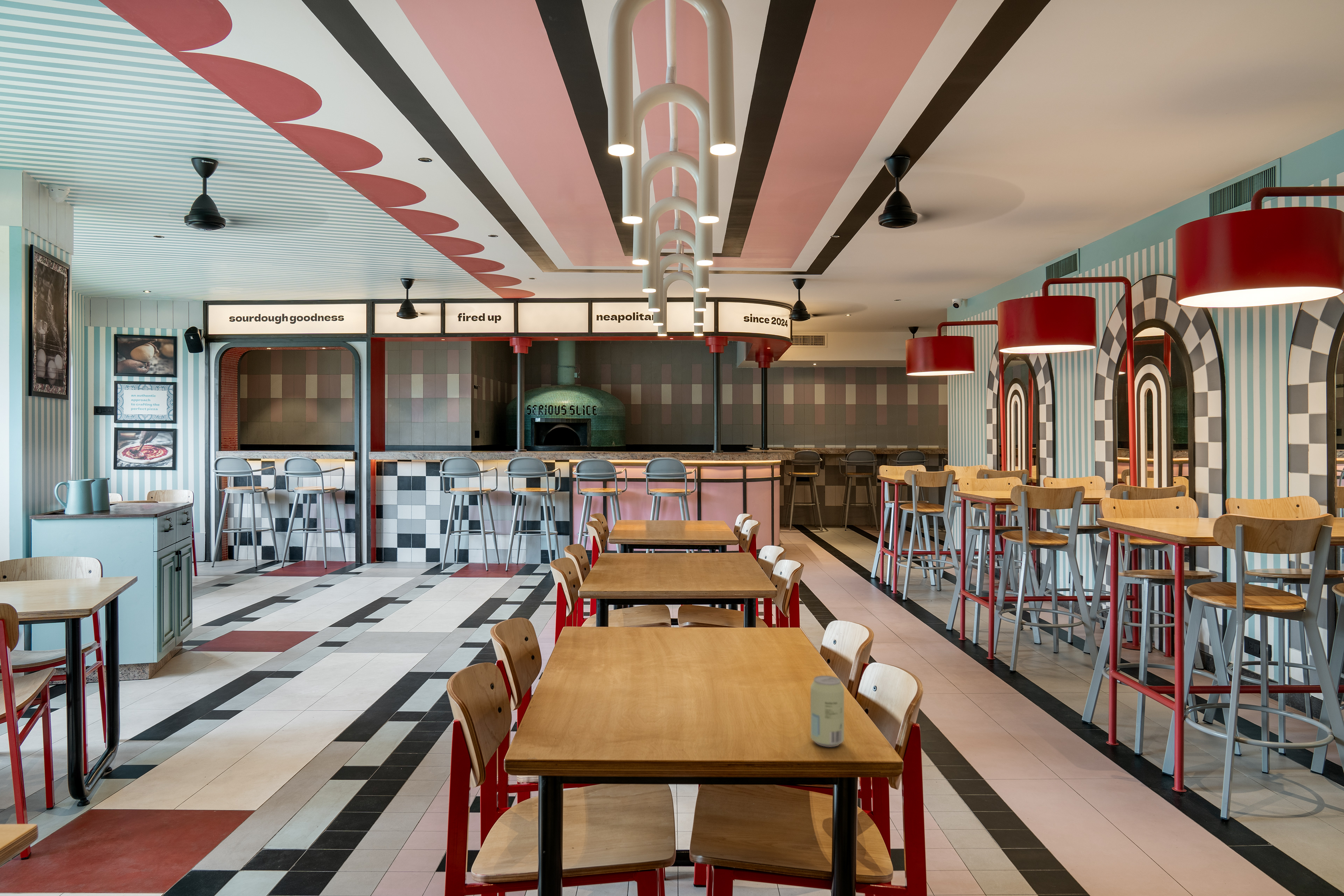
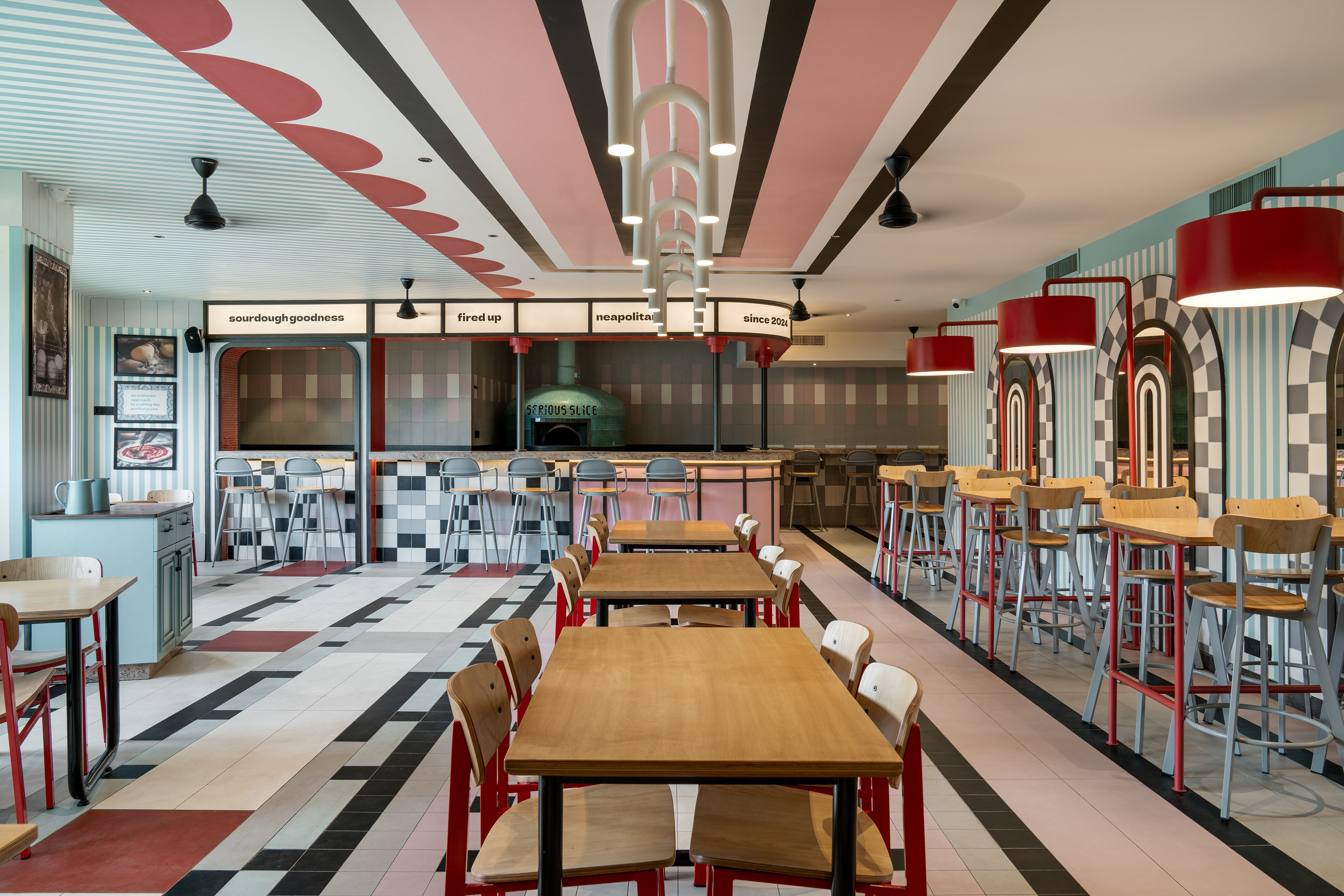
- beverage can (827, 711)
